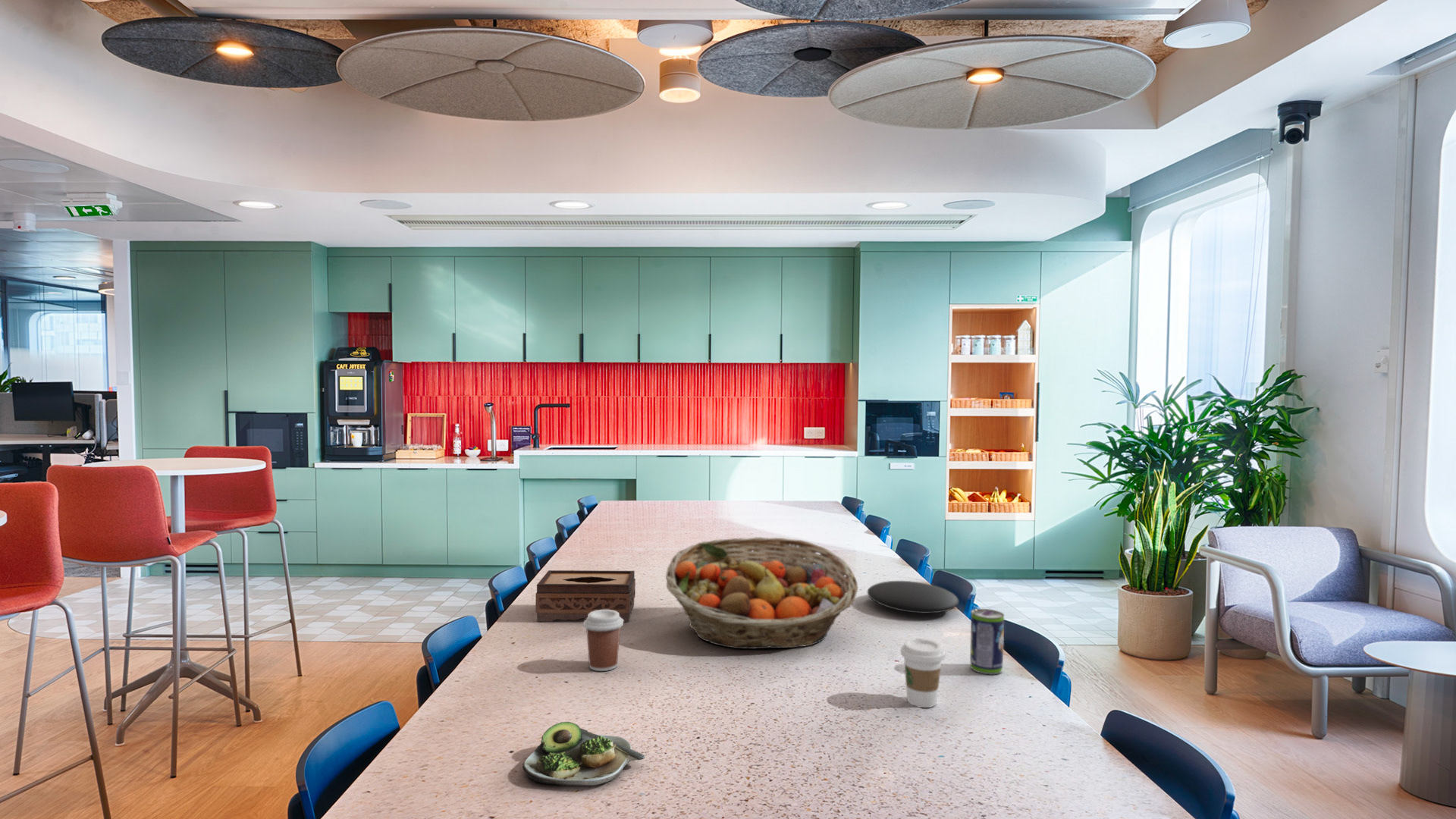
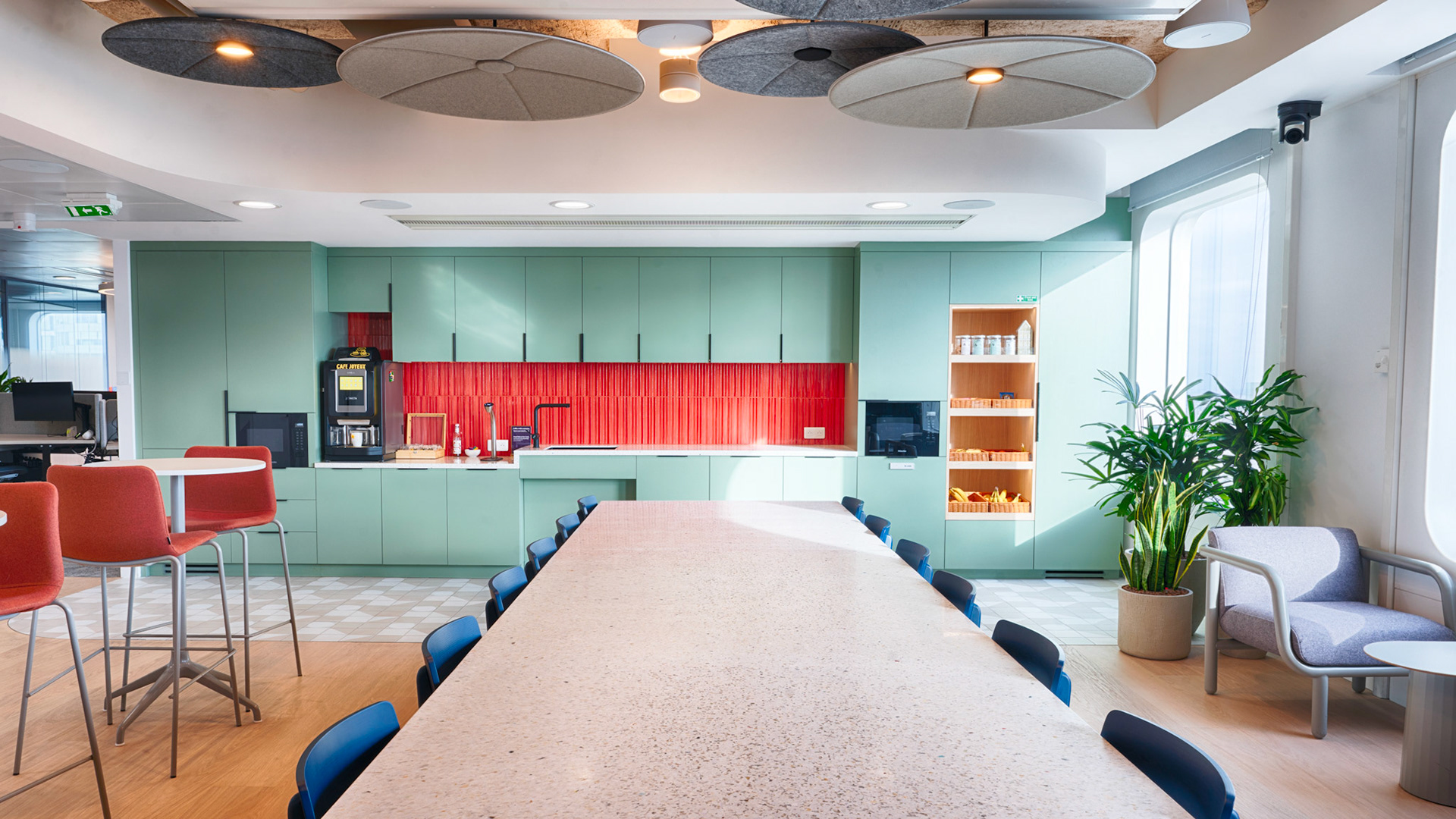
- beverage can (987, 641)
- coffee cup (603, 640)
- tissue box (587, 595)
- salad plate (577, 749)
- plate (912, 596)
- coffee cup (922, 673)
- fruit basket (761, 590)
